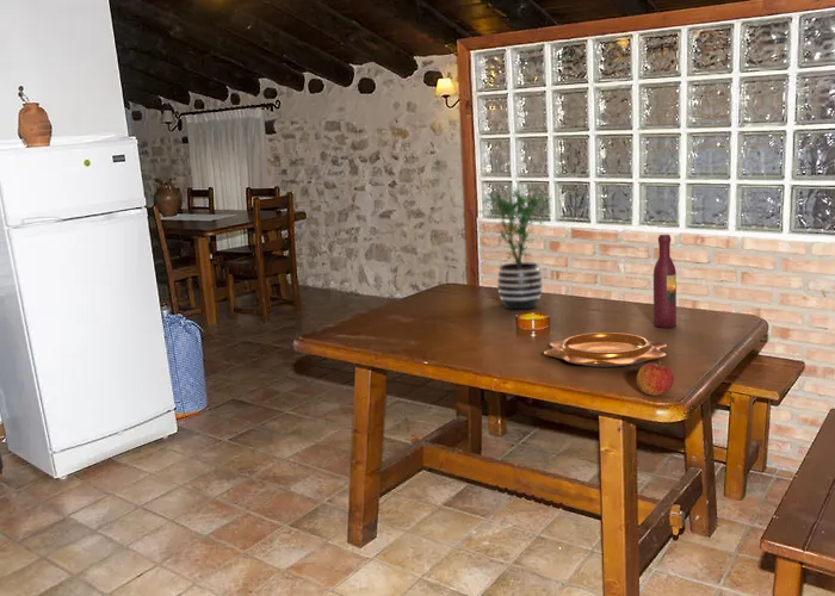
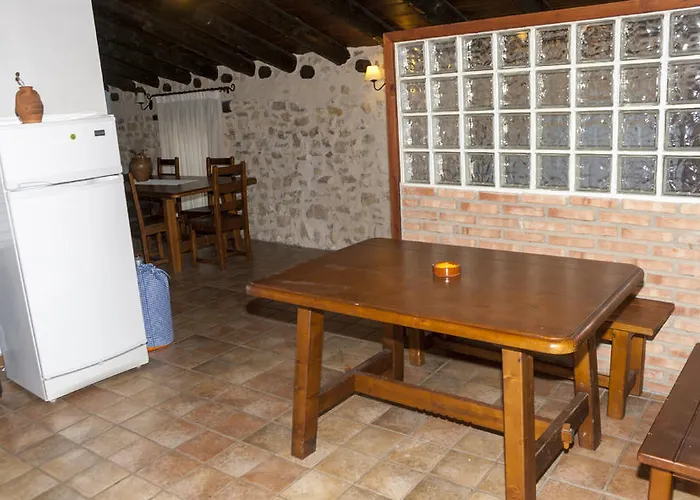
- potted plant (519, 246)
- wine bottle (664, 280)
- apple (655, 378)
- decorative bowl (605, 348)
